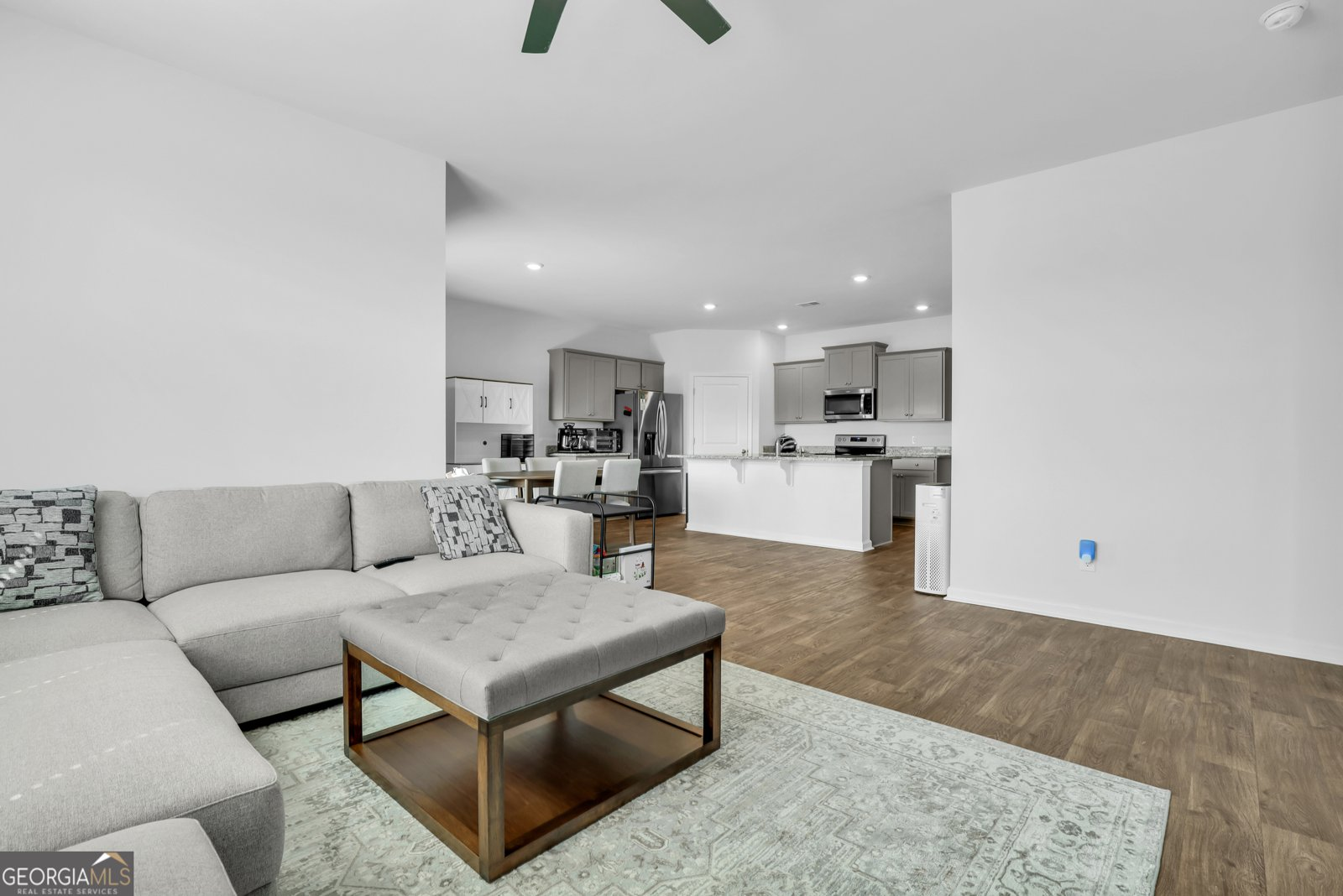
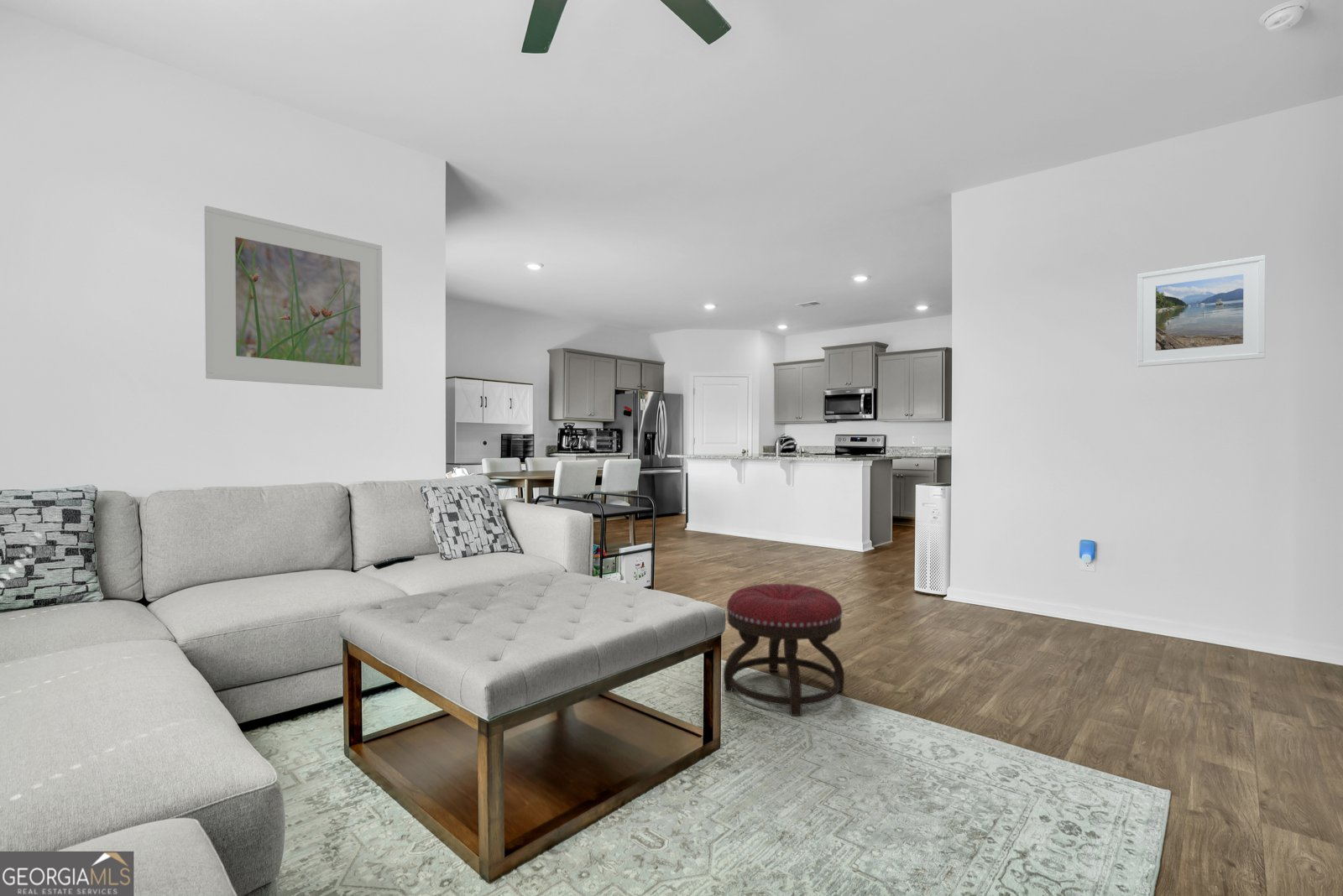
+ ottoman (784, 641)
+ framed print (301, 305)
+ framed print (1198, 314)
